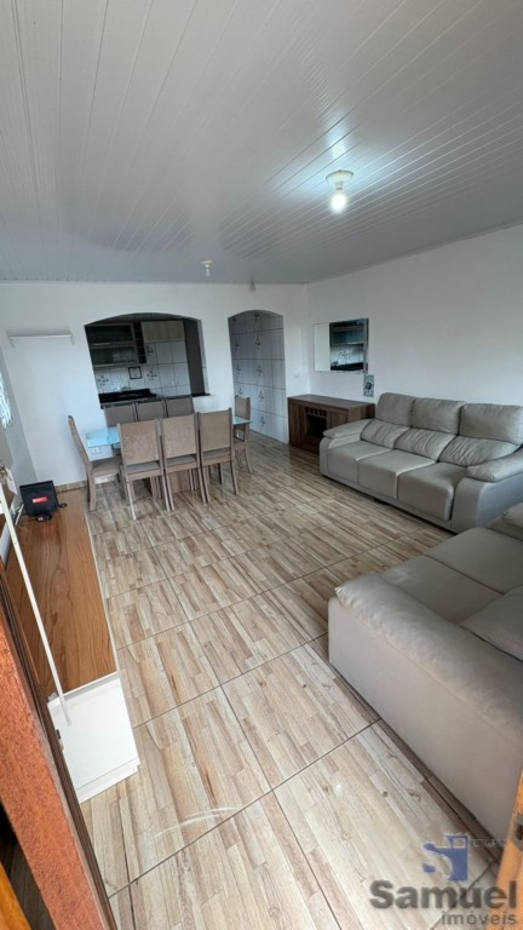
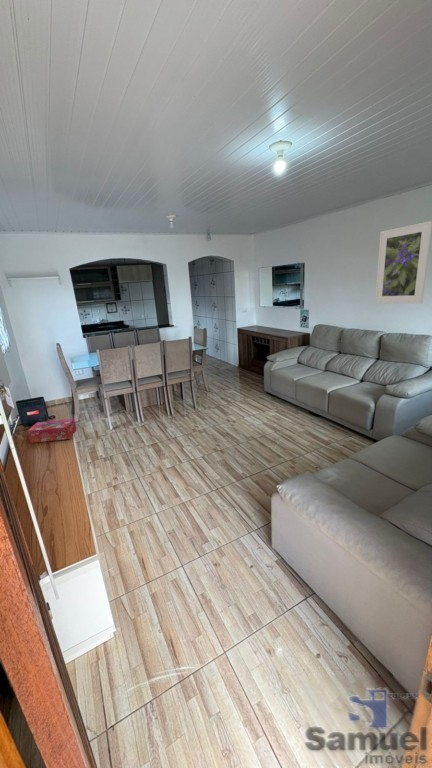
+ tissue box (53, 430)
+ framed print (400, 266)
